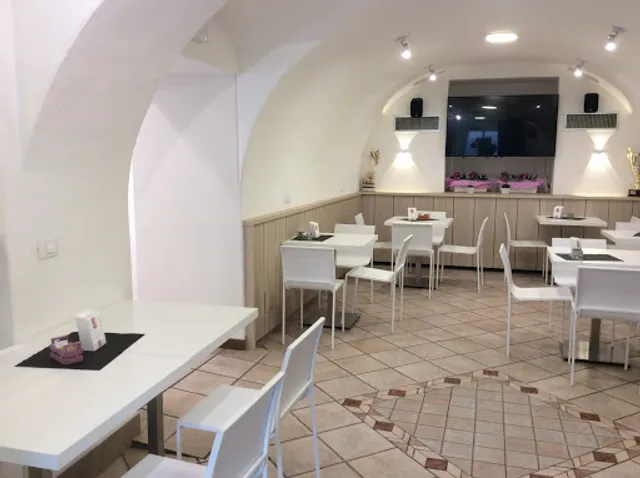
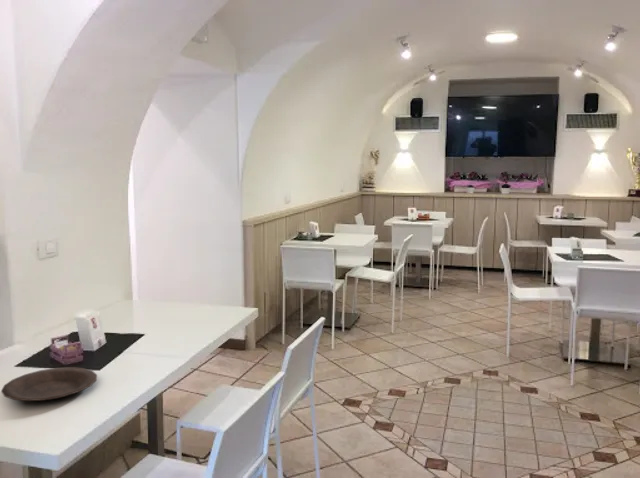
+ plate (51, 386)
